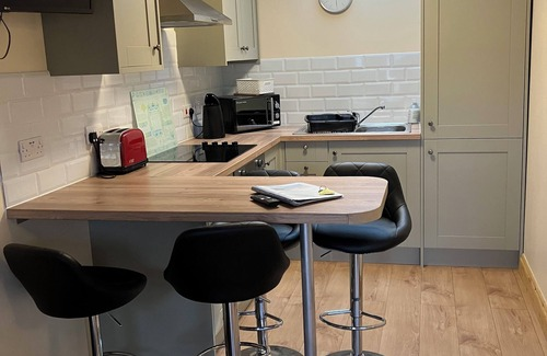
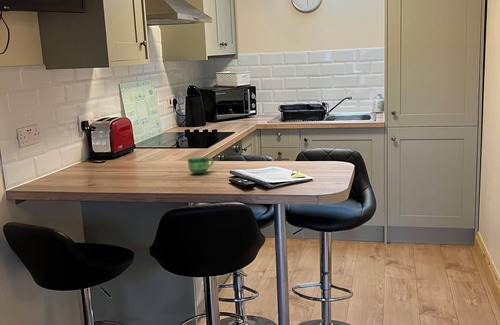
+ cup (201, 164)
